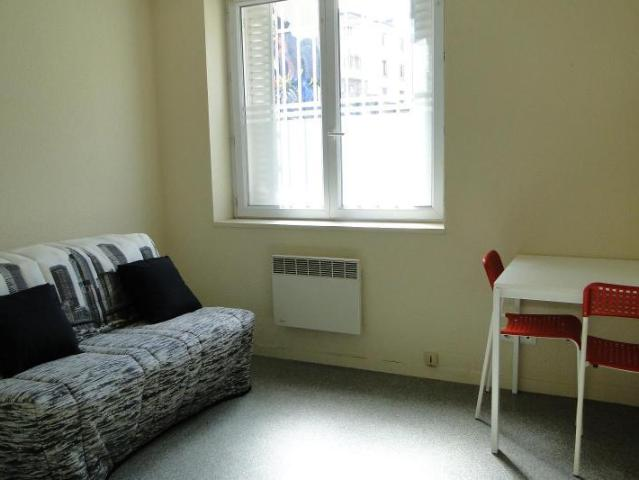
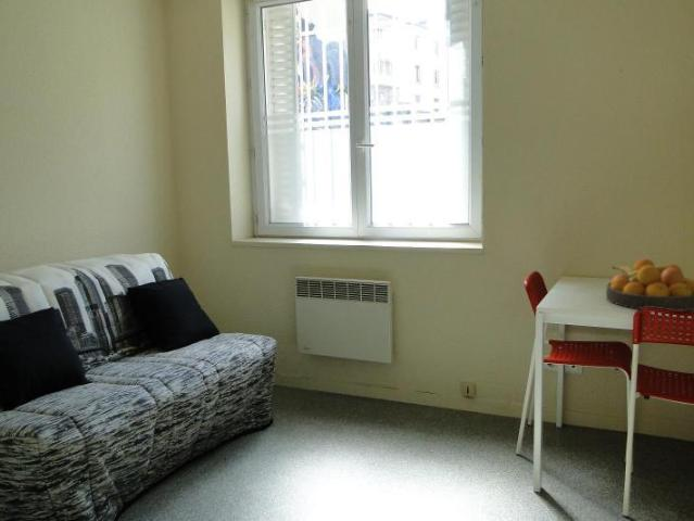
+ fruit bowl (655, 281)
